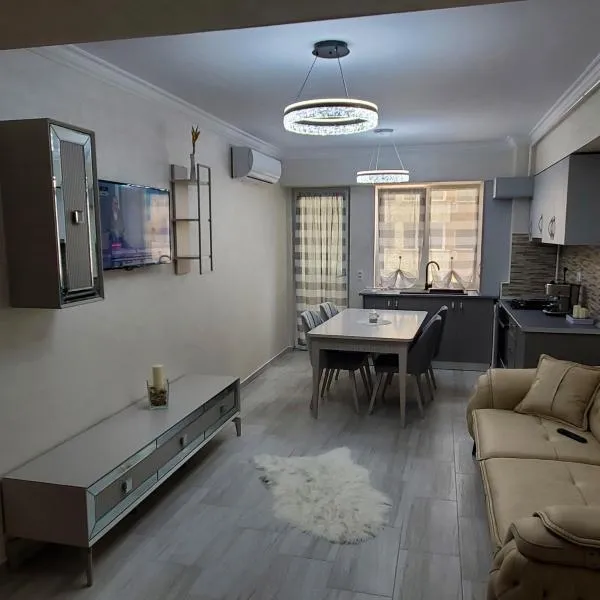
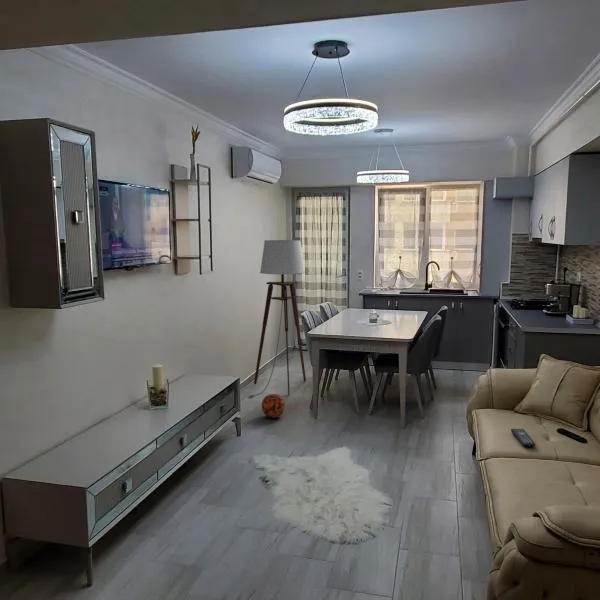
+ remote control (522, 436)
+ floor lamp (281, 315)
+ decorative ball (273, 405)
